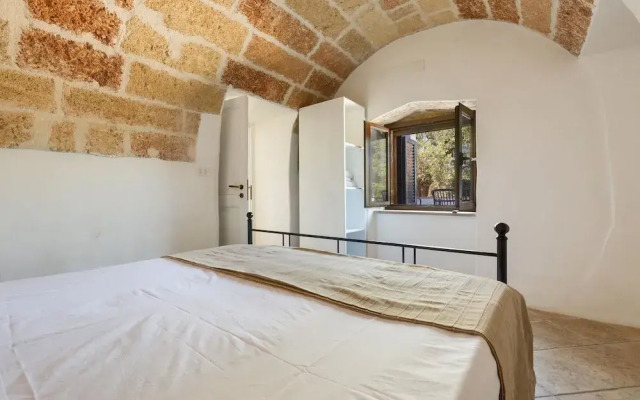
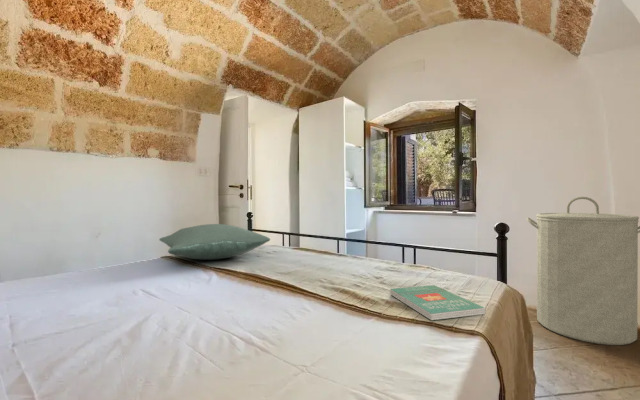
+ laundry hamper (583, 262)
+ book (433, 300)
+ pillow (212, 240)
